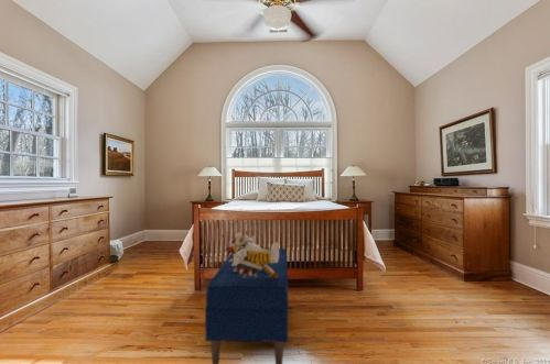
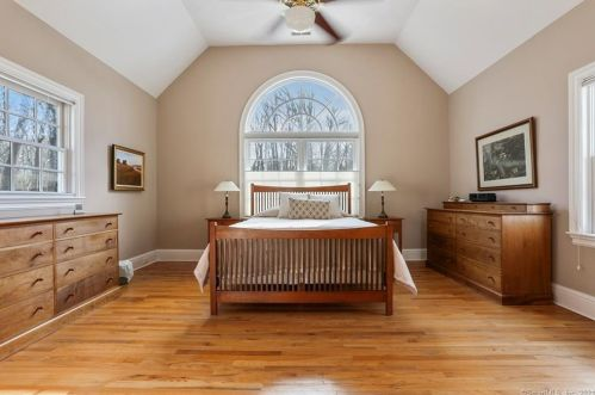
- plush toy (252, 252)
- bench (255, 294)
